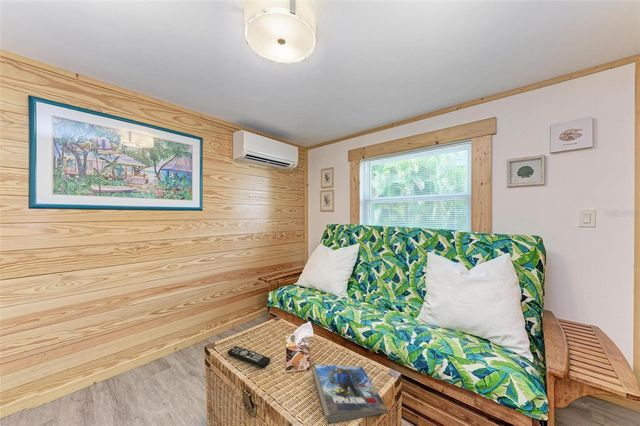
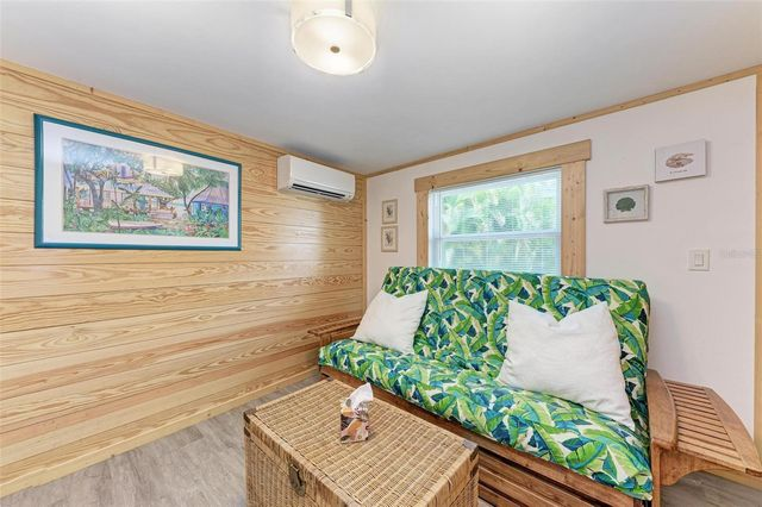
- magazine (346, 386)
- remote control (248, 356)
